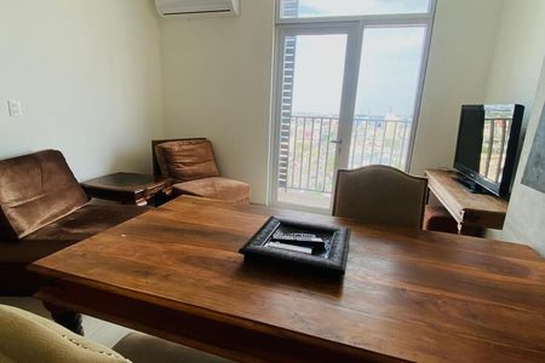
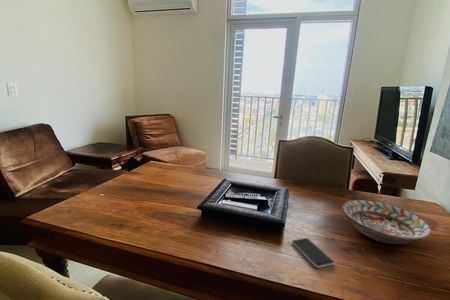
+ smartphone (311, 251)
+ decorative bowl (381, 224)
